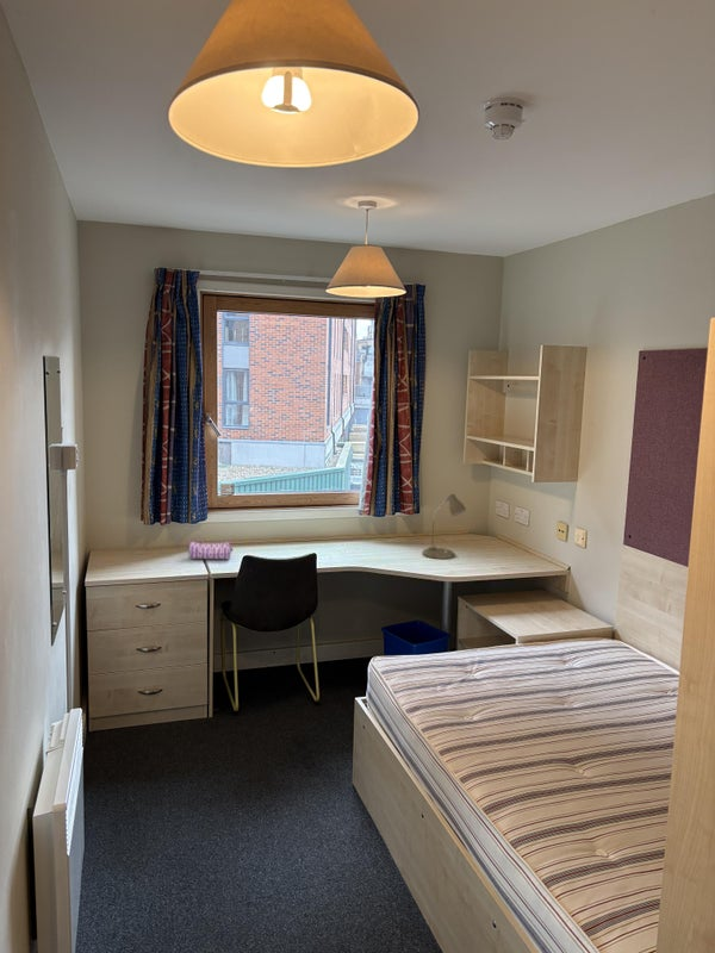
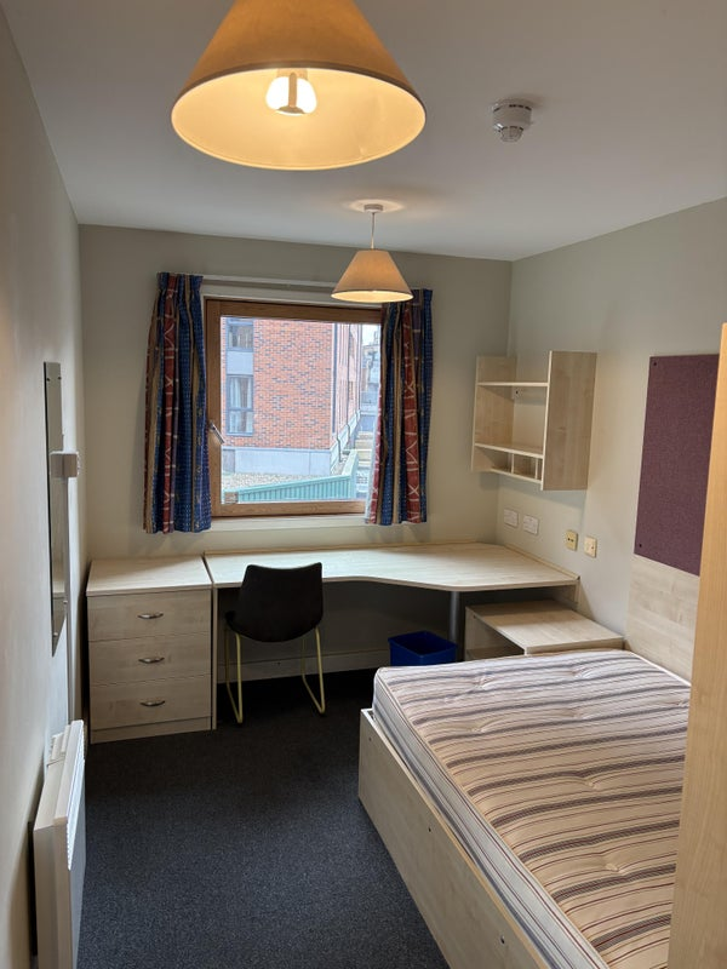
- pencil case (210, 549)
- desk lamp (433, 523)
